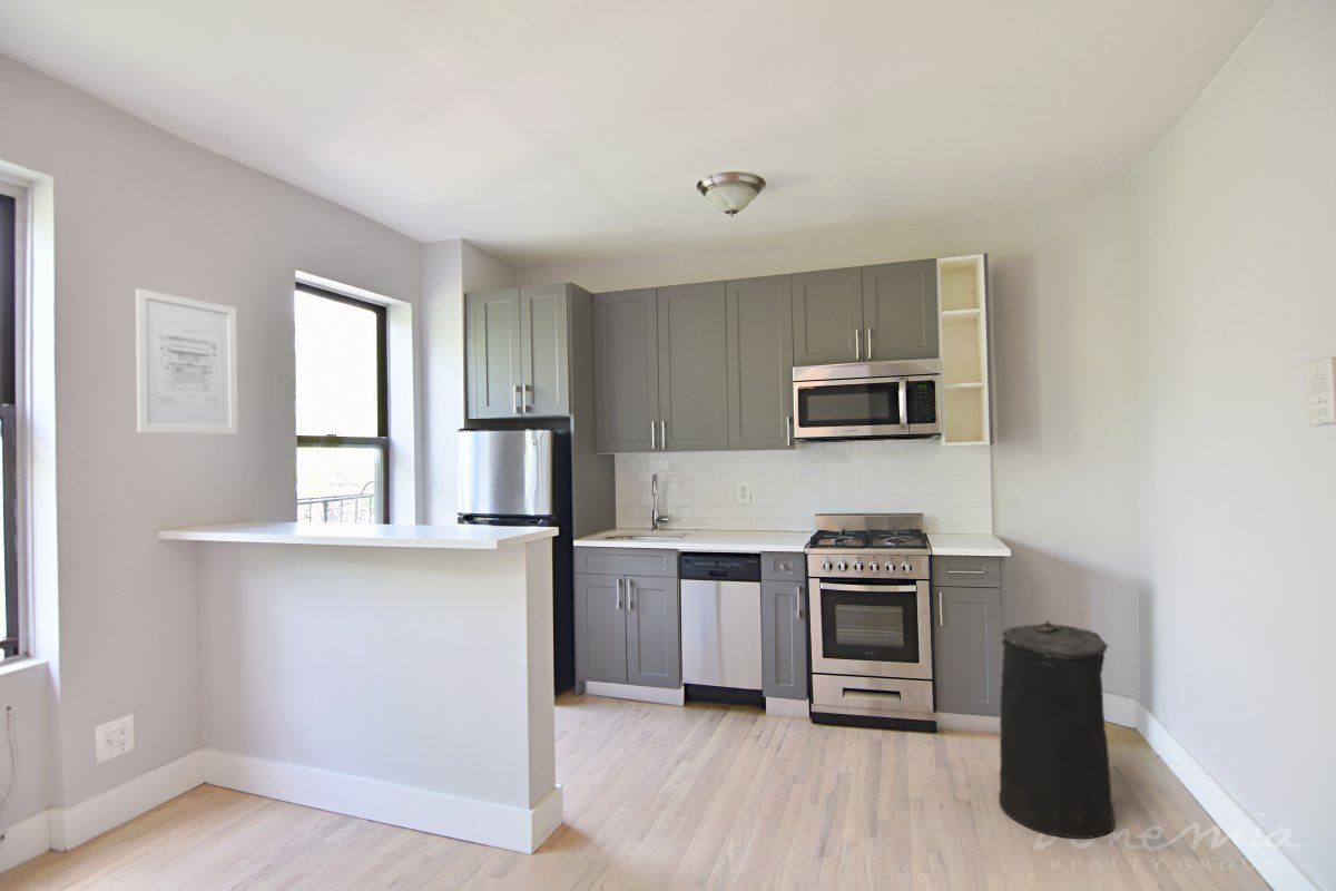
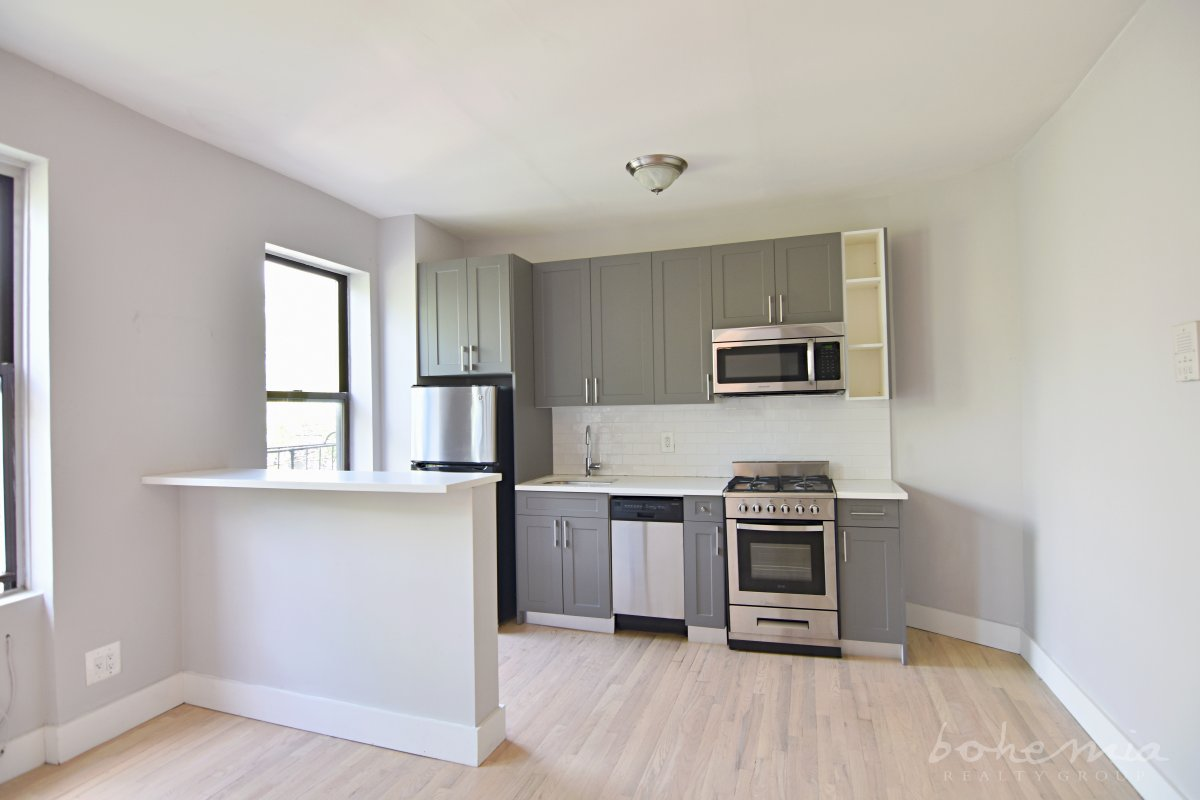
- trash can (1054, 713)
- wall art (189, 365)
